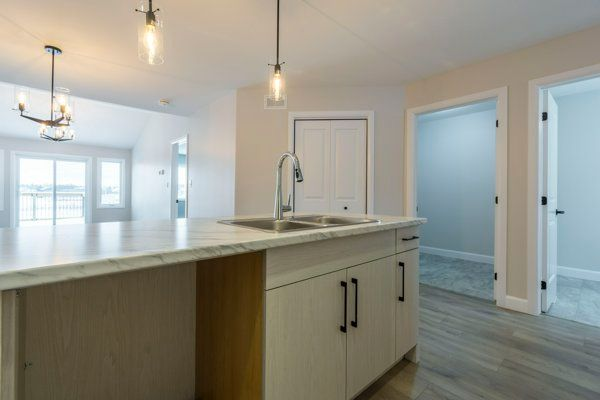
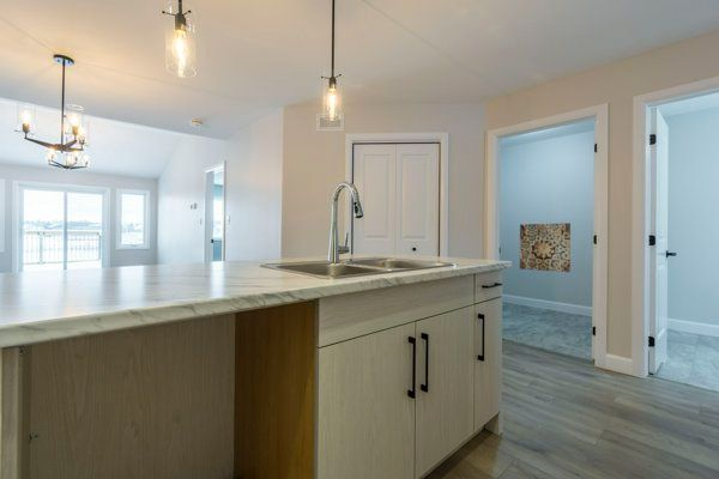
+ wall art (543, 247)
